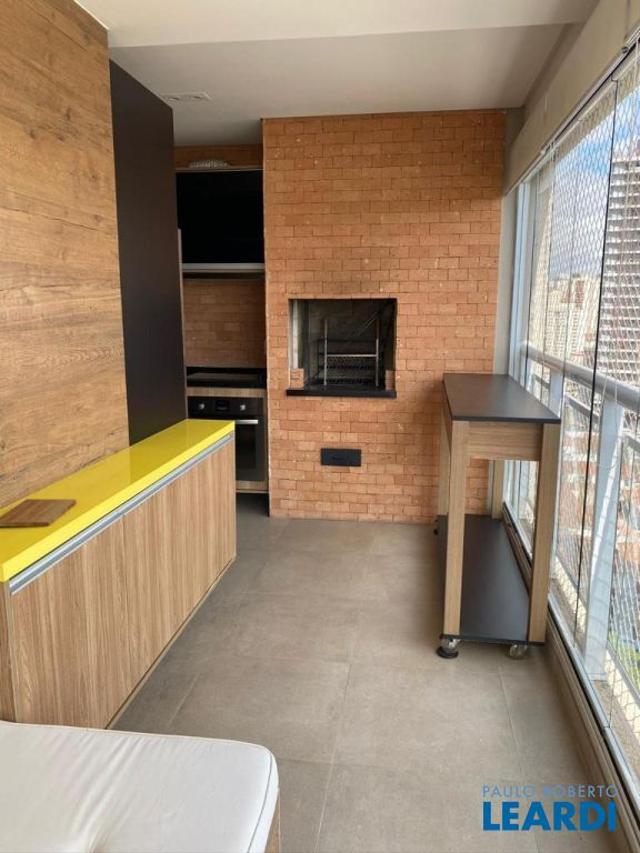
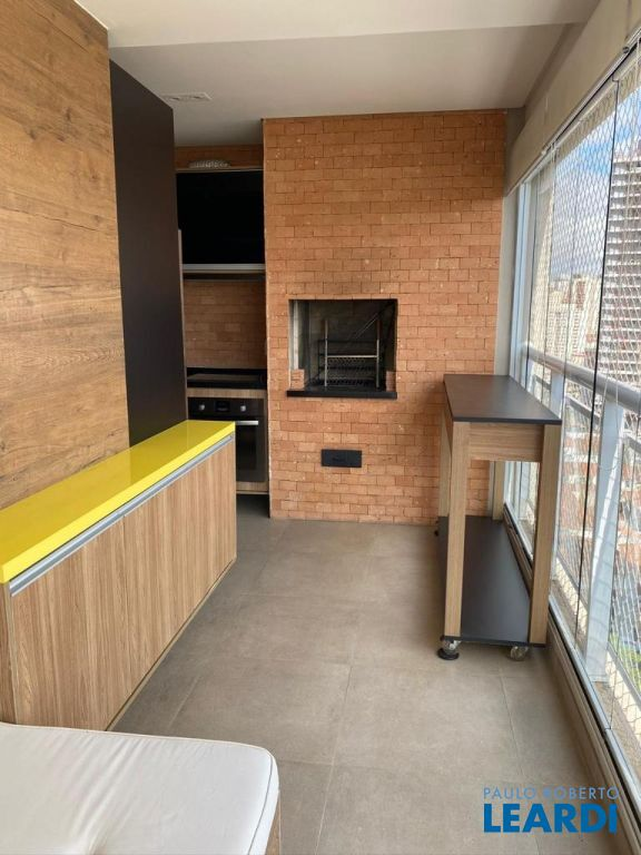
- cutting board (37, 512)
